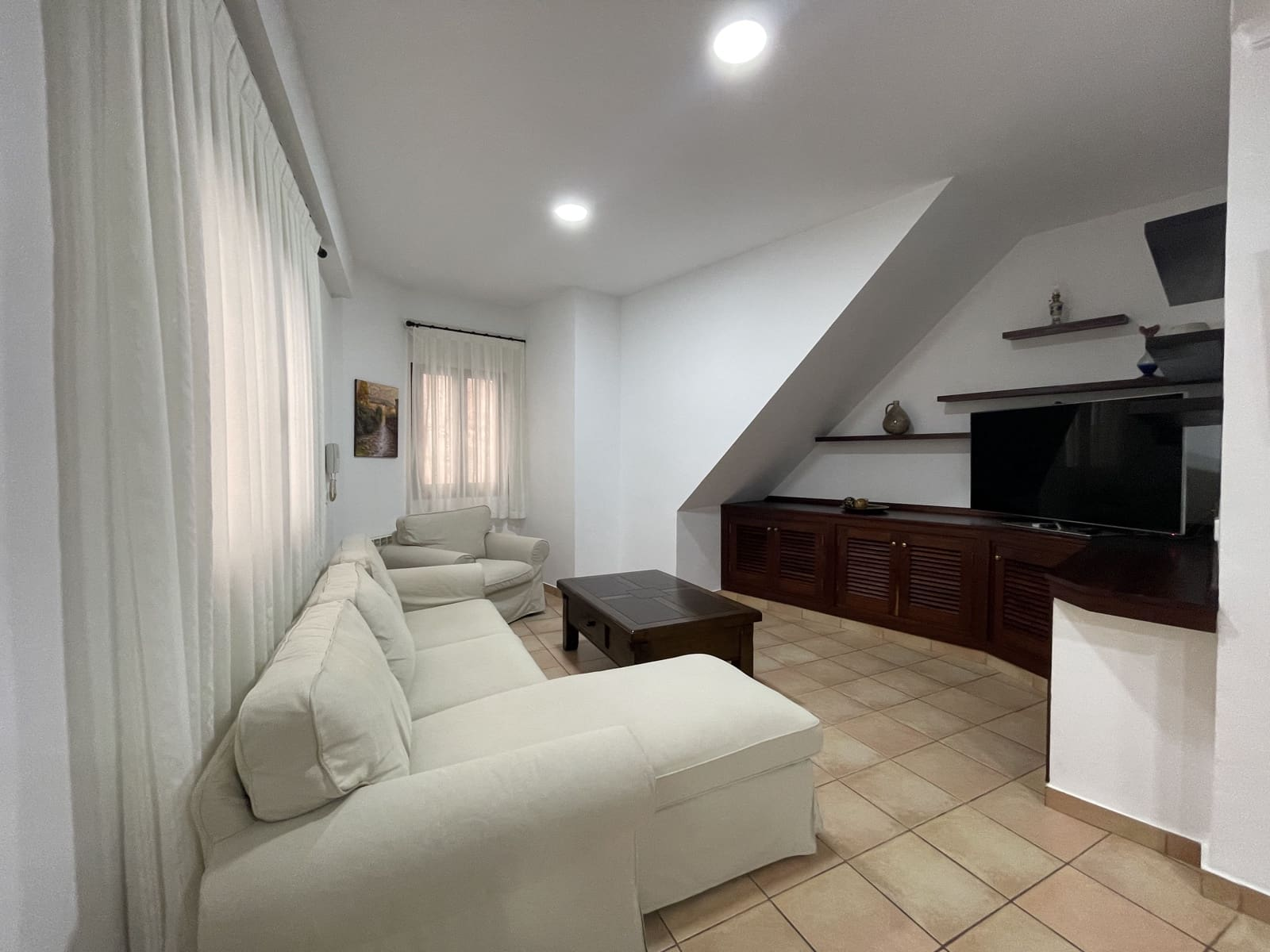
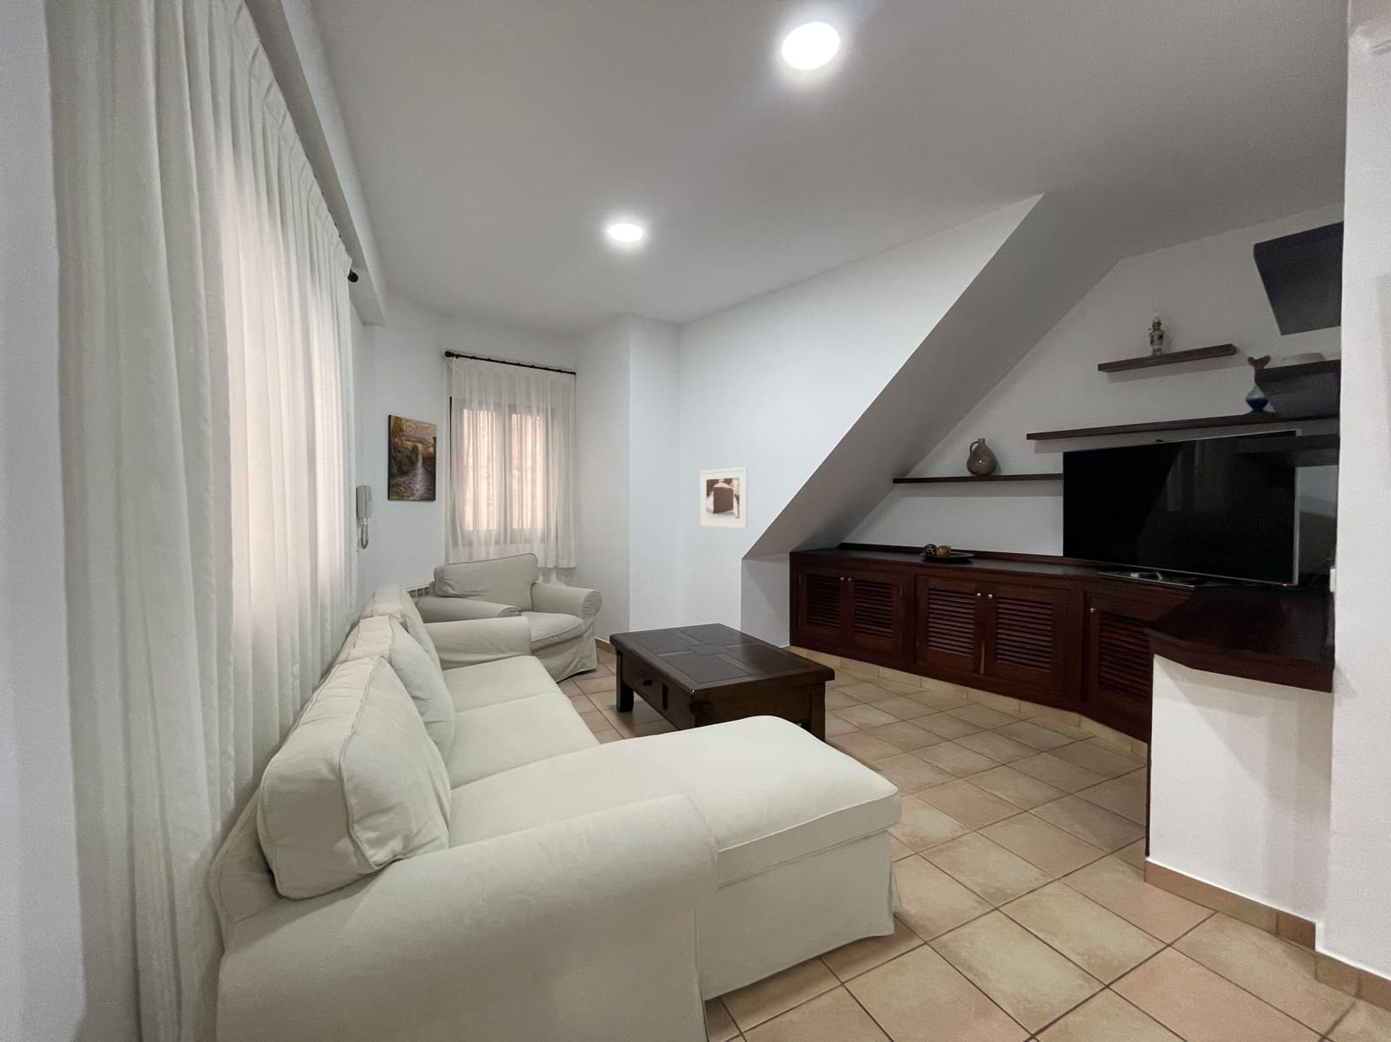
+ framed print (723, 498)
